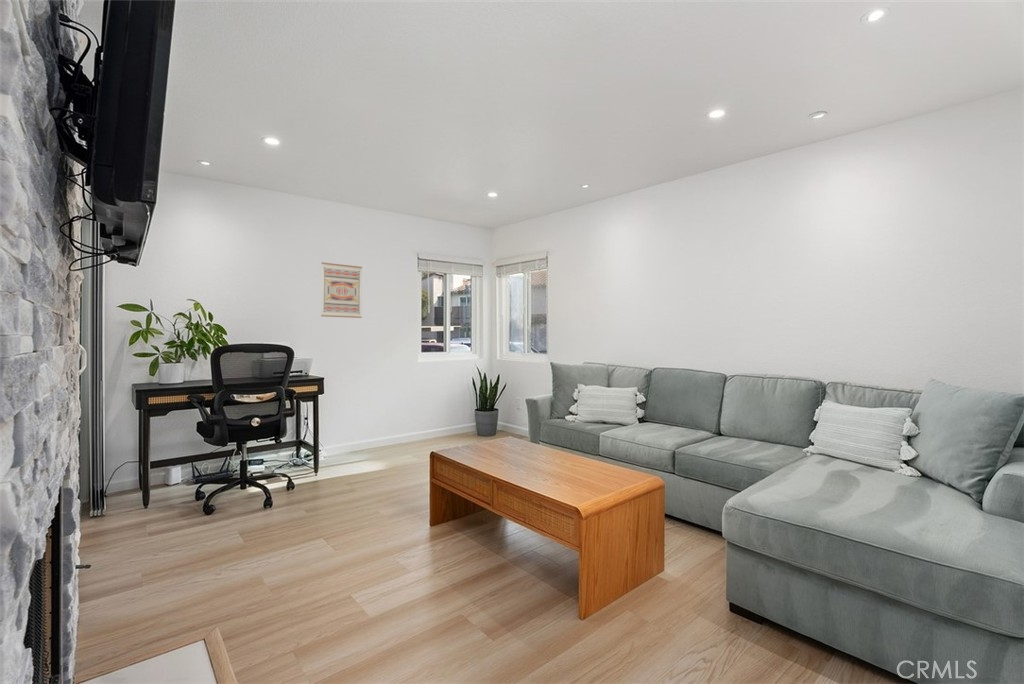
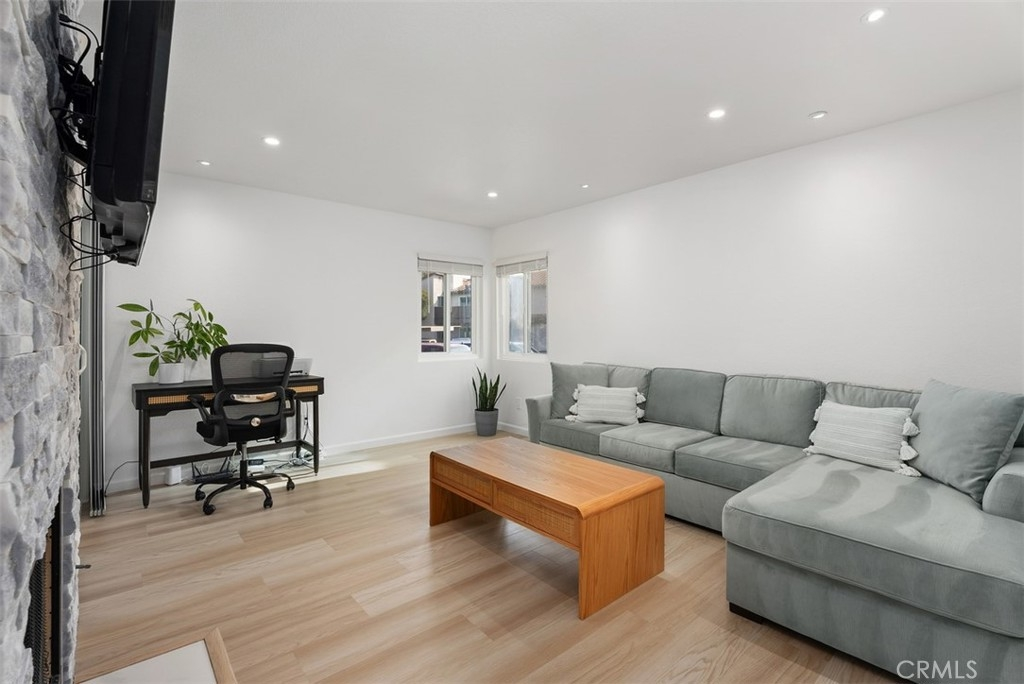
- wall art (342, 290)
